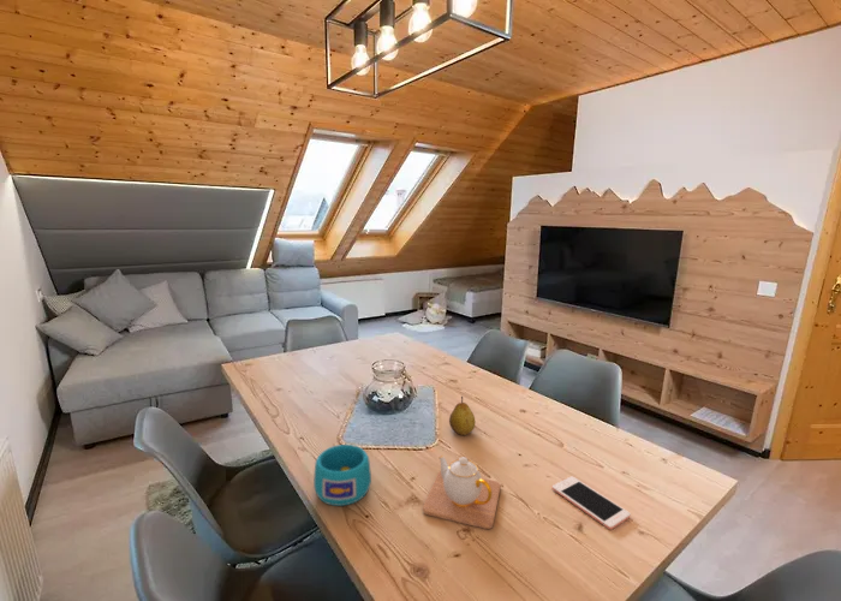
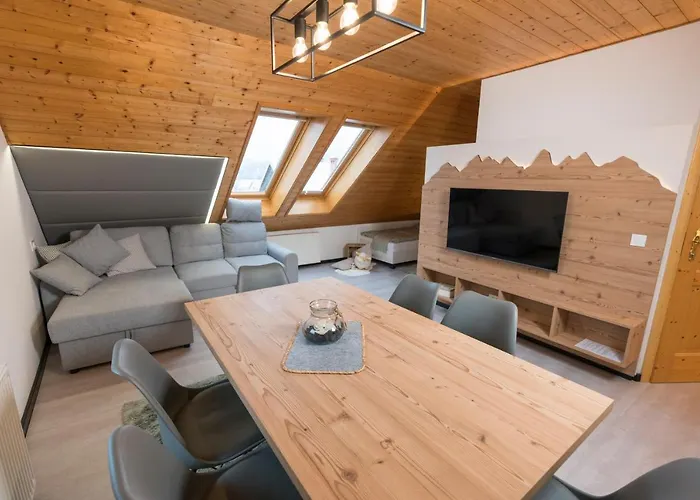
- teapot (464, 476)
- fruit (463, 415)
- cell phone (589, 500)
- cup (344, 469)
